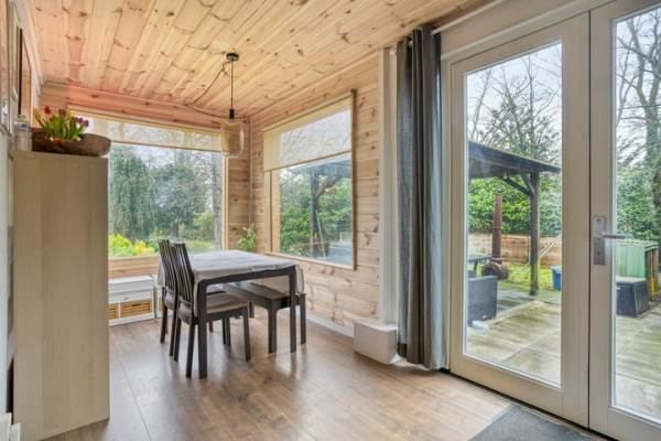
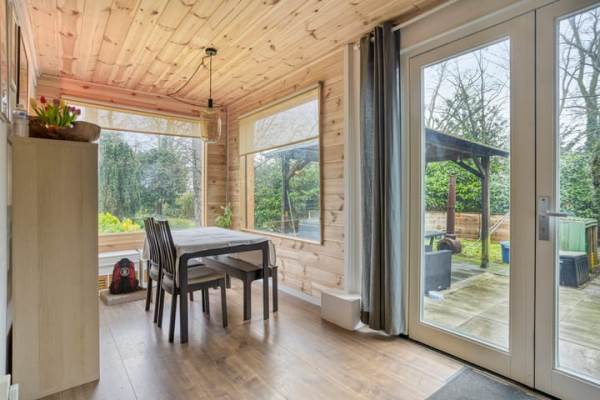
+ backpack (124, 277)
